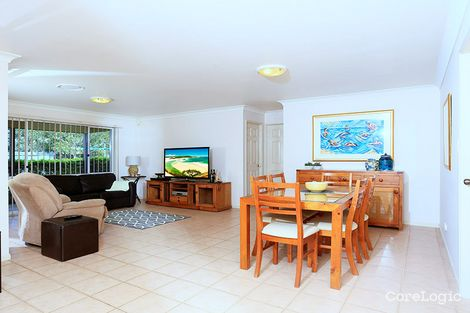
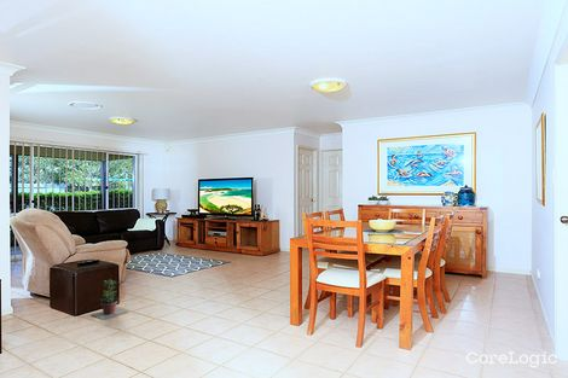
+ potted plant (109, 296)
